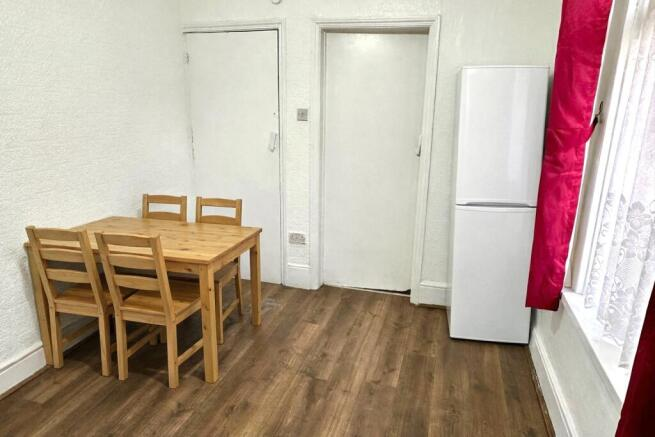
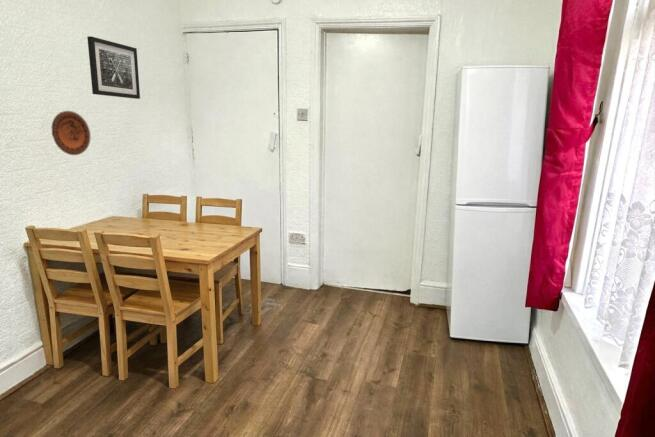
+ wall art (115, 70)
+ decorative plate (71, 133)
